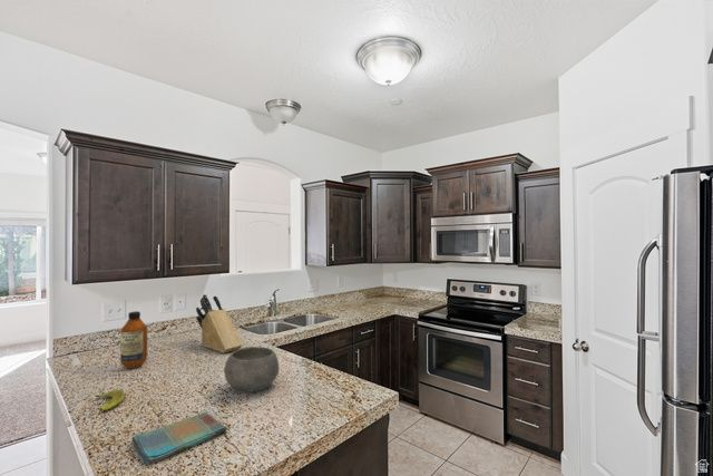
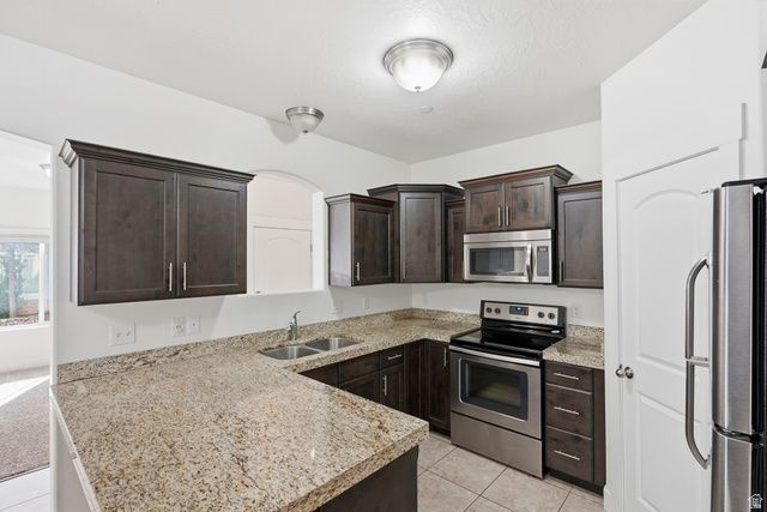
- bowl (252, 369)
- bottle (134, 339)
- dish towel (179, 434)
- banana (111, 399)
- knife block (217, 321)
